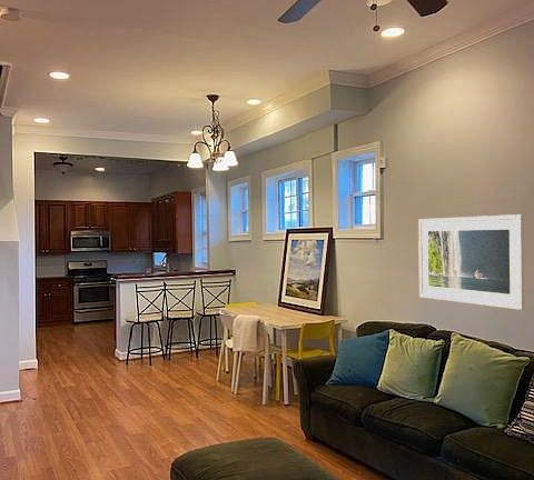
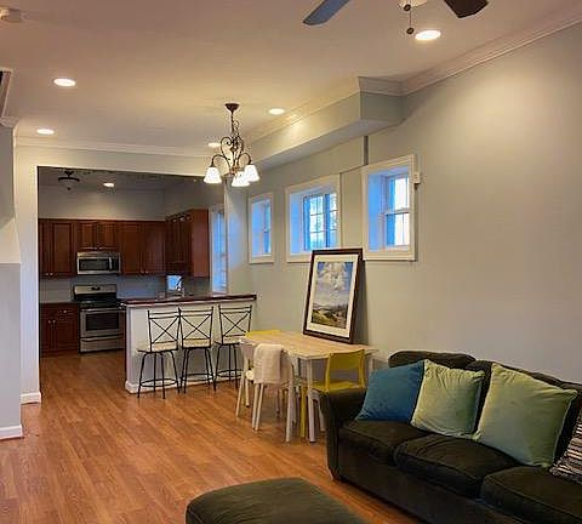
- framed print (465, 259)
